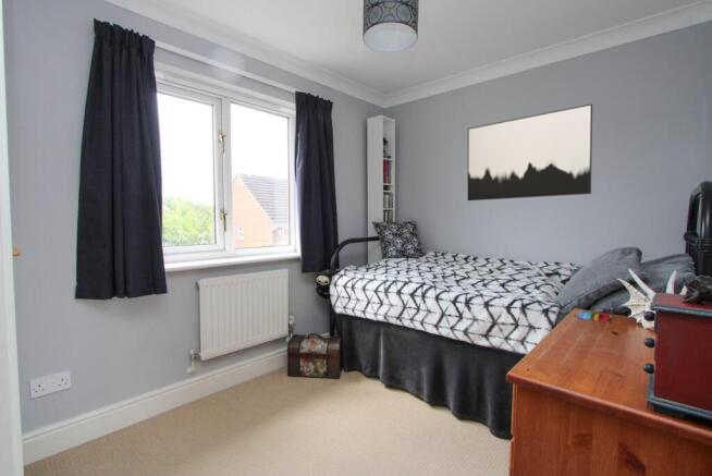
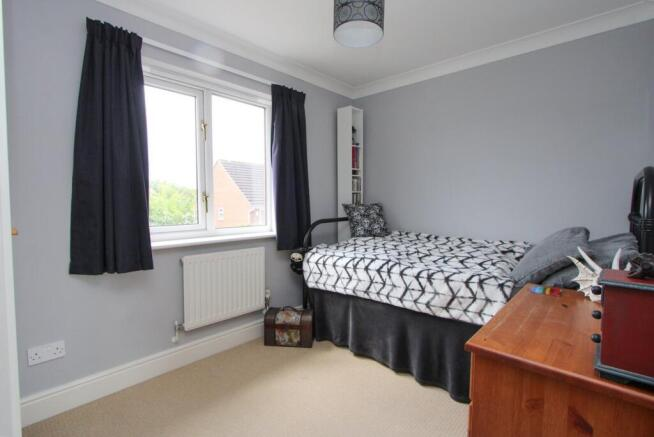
- wall art (523, 157)
